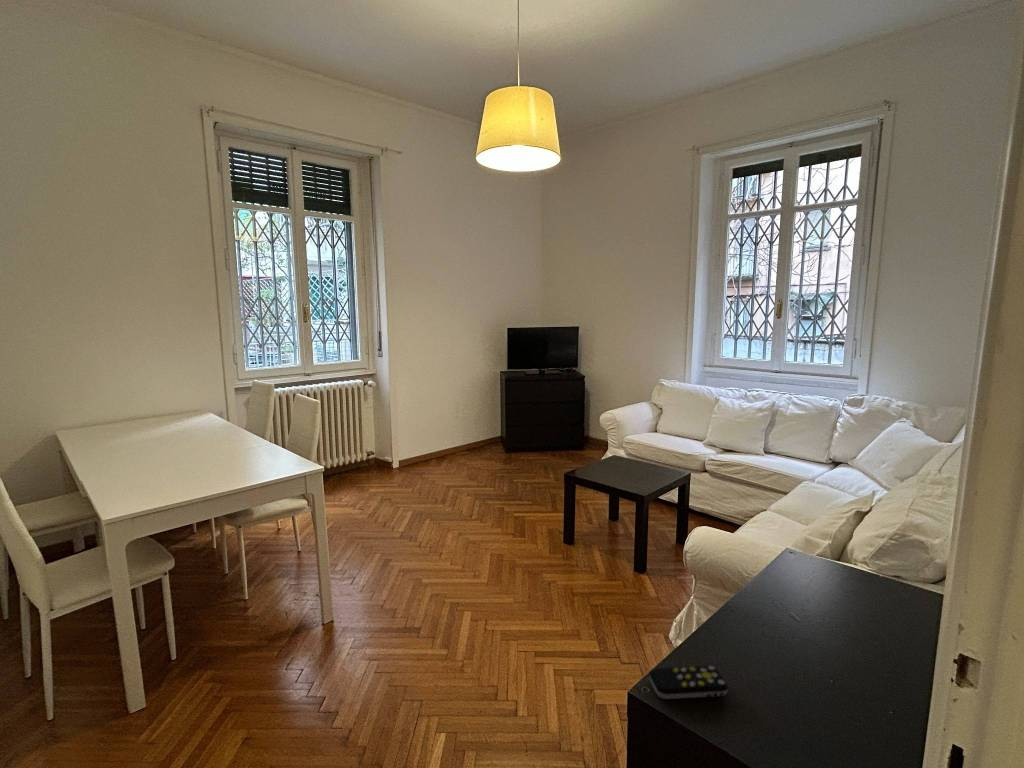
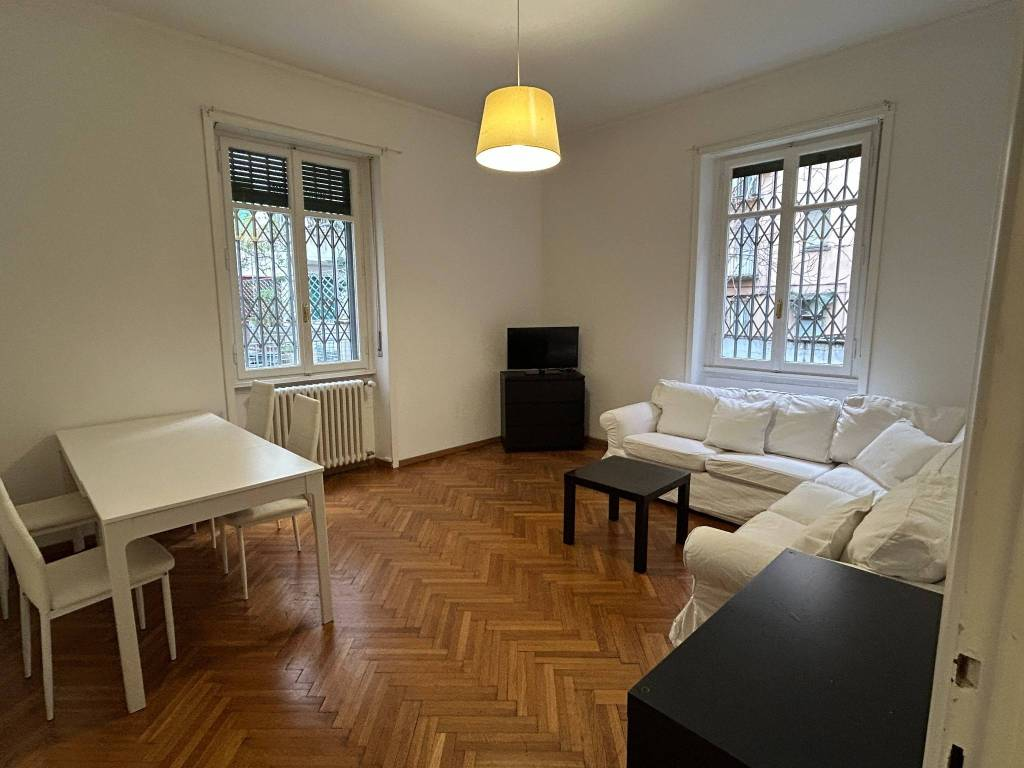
- remote control (687, 681)
